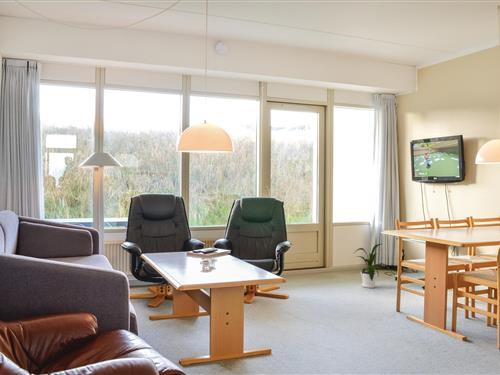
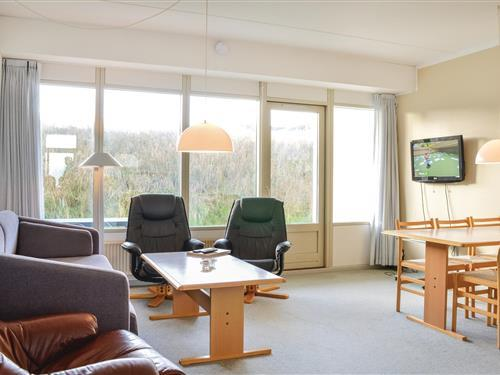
- house plant (369, 265)
